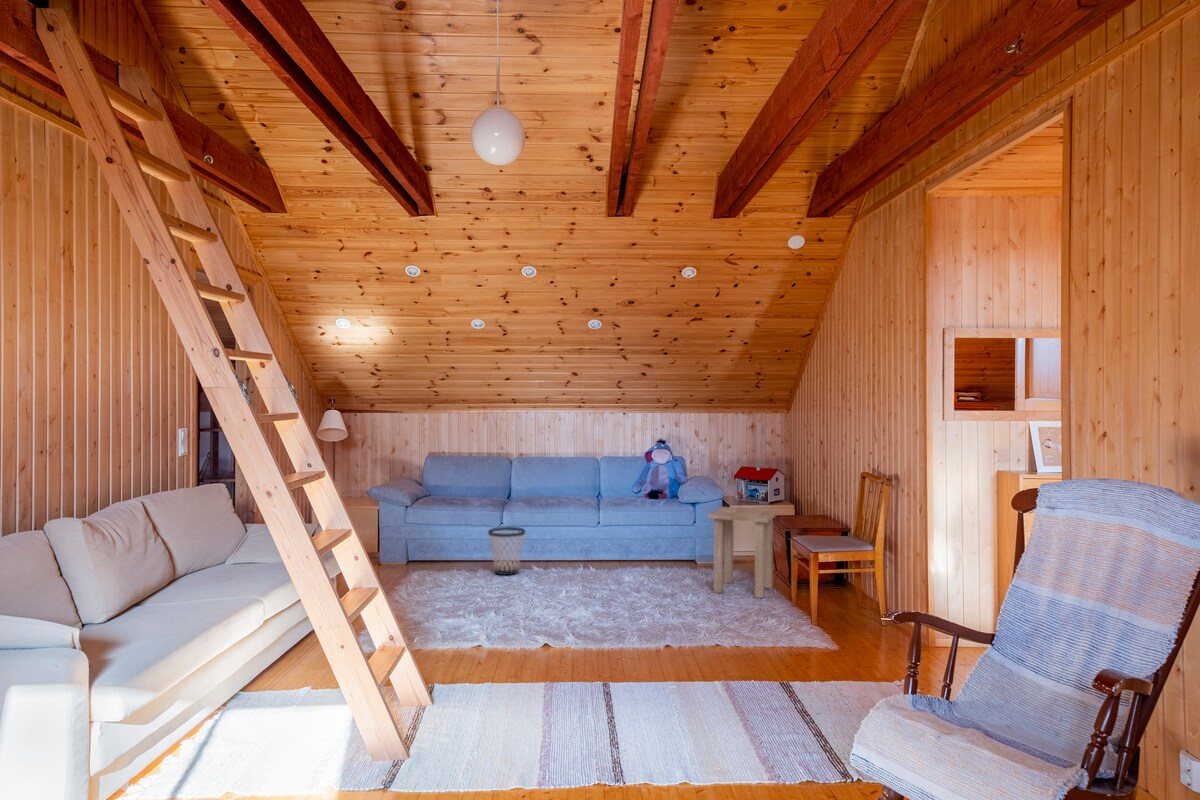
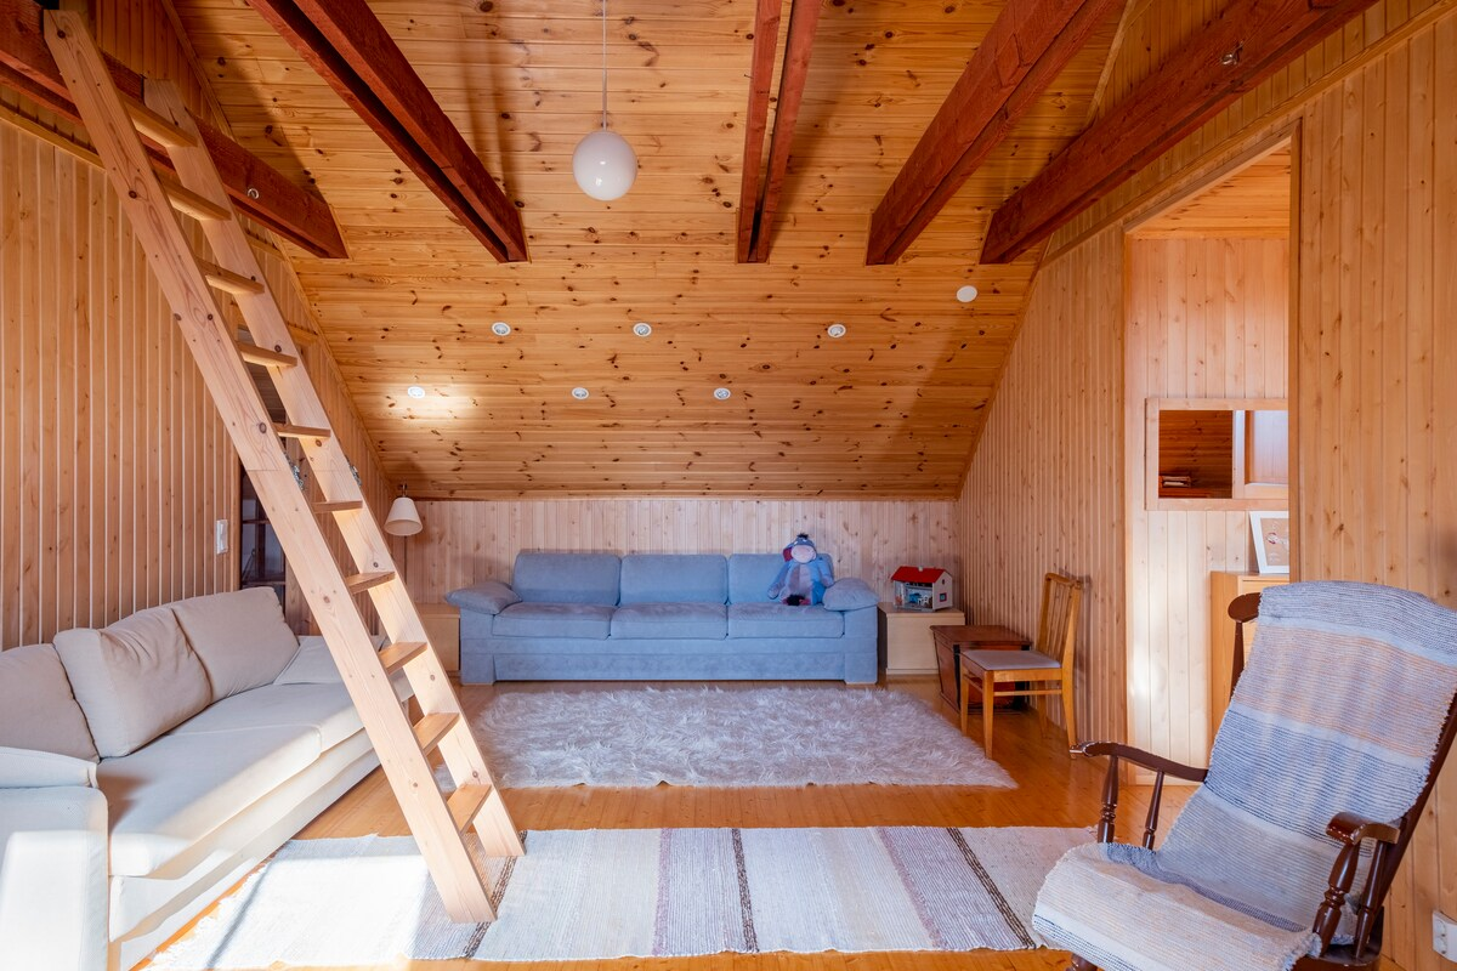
- side table (732, 550)
- wastebasket (506, 551)
